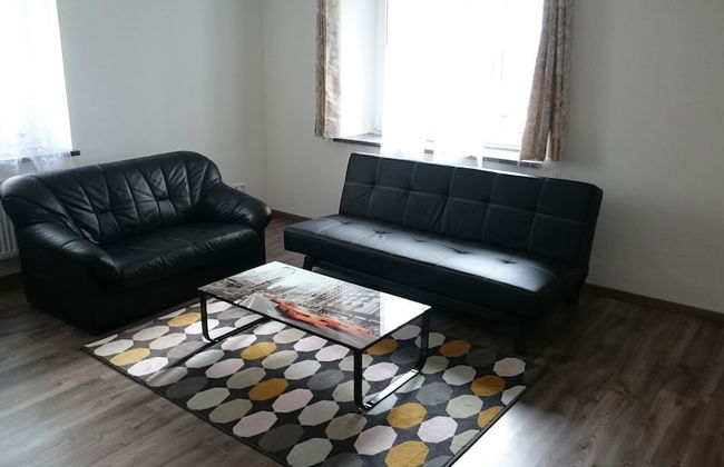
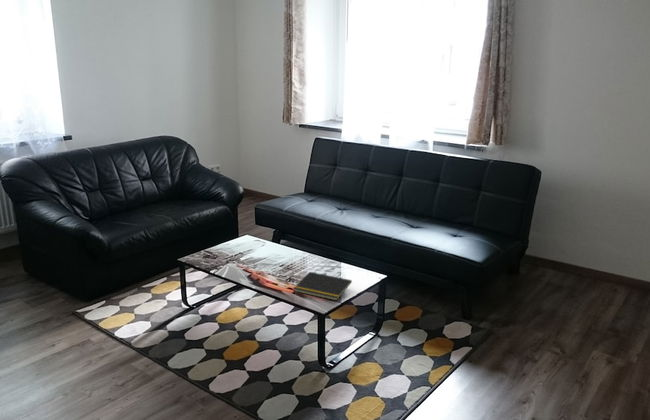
+ notepad (322, 285)
